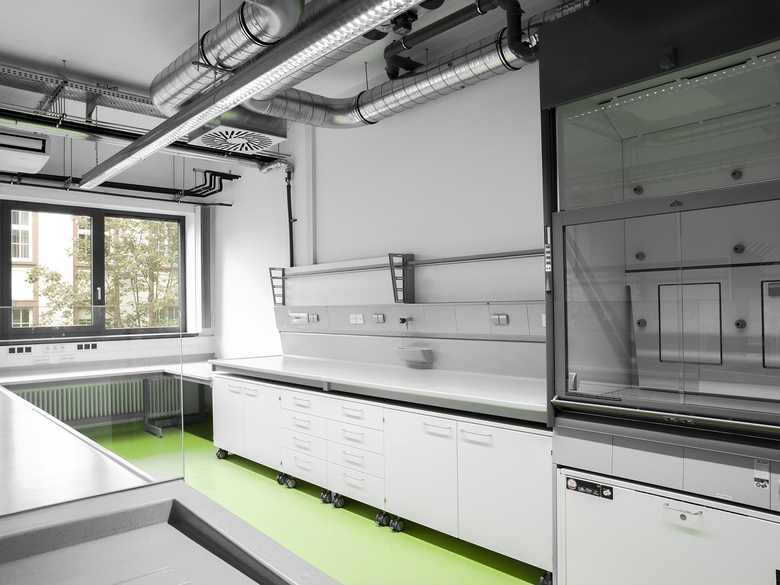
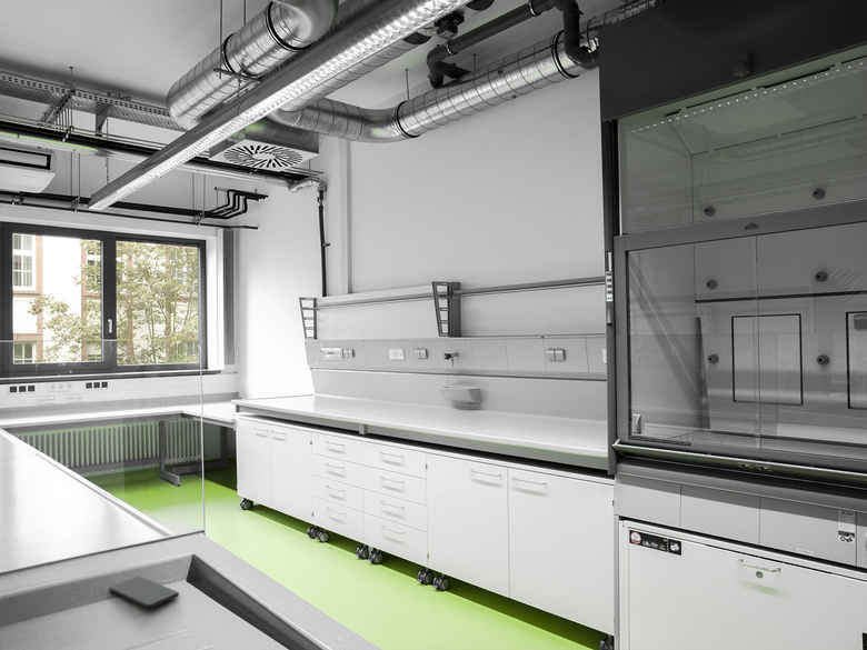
+ smartphone (143, 591)
